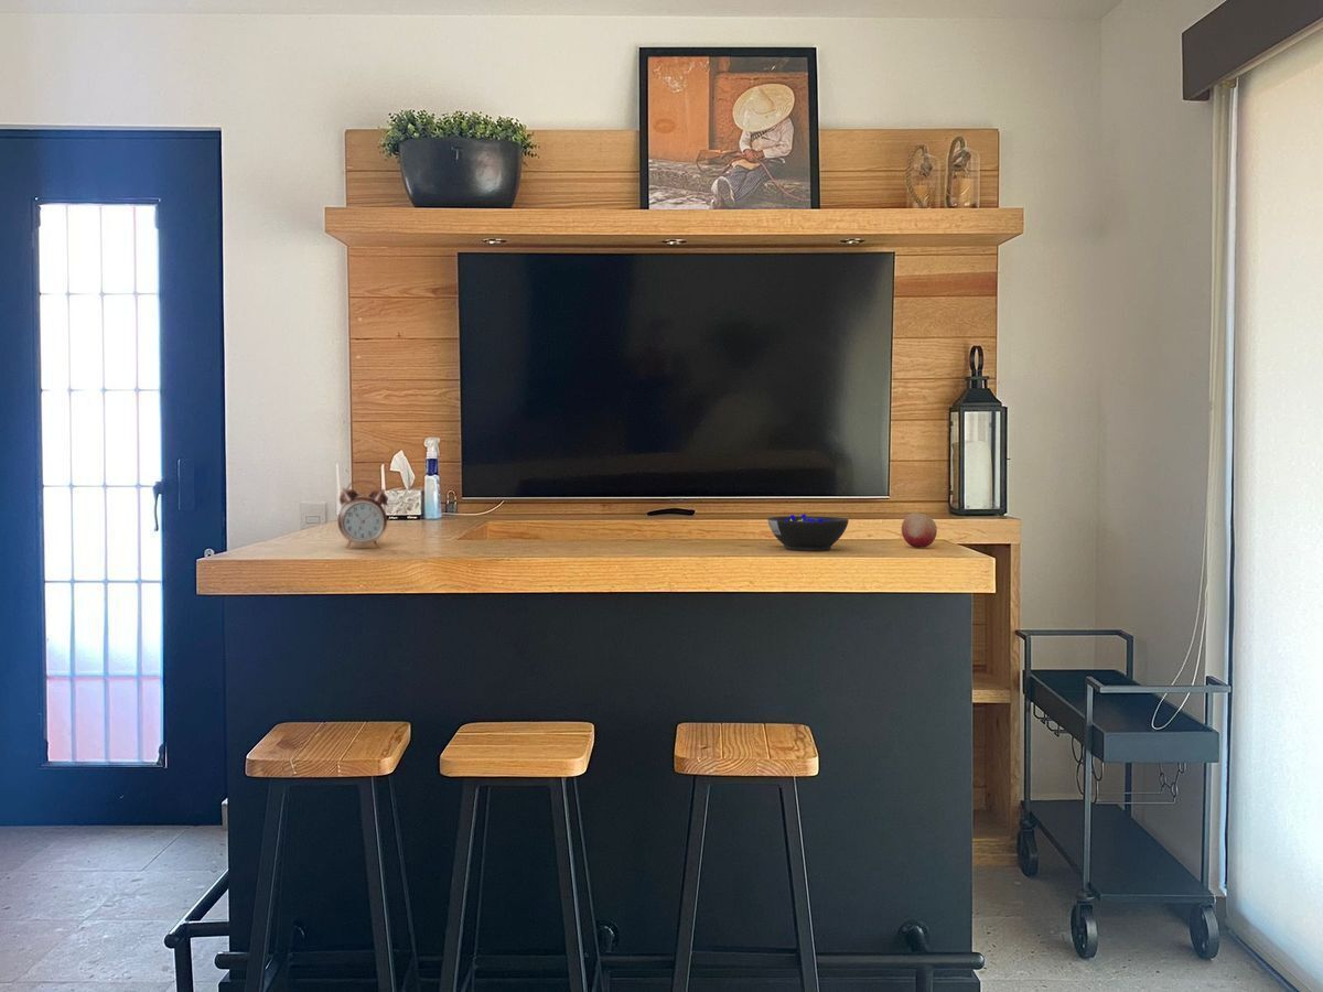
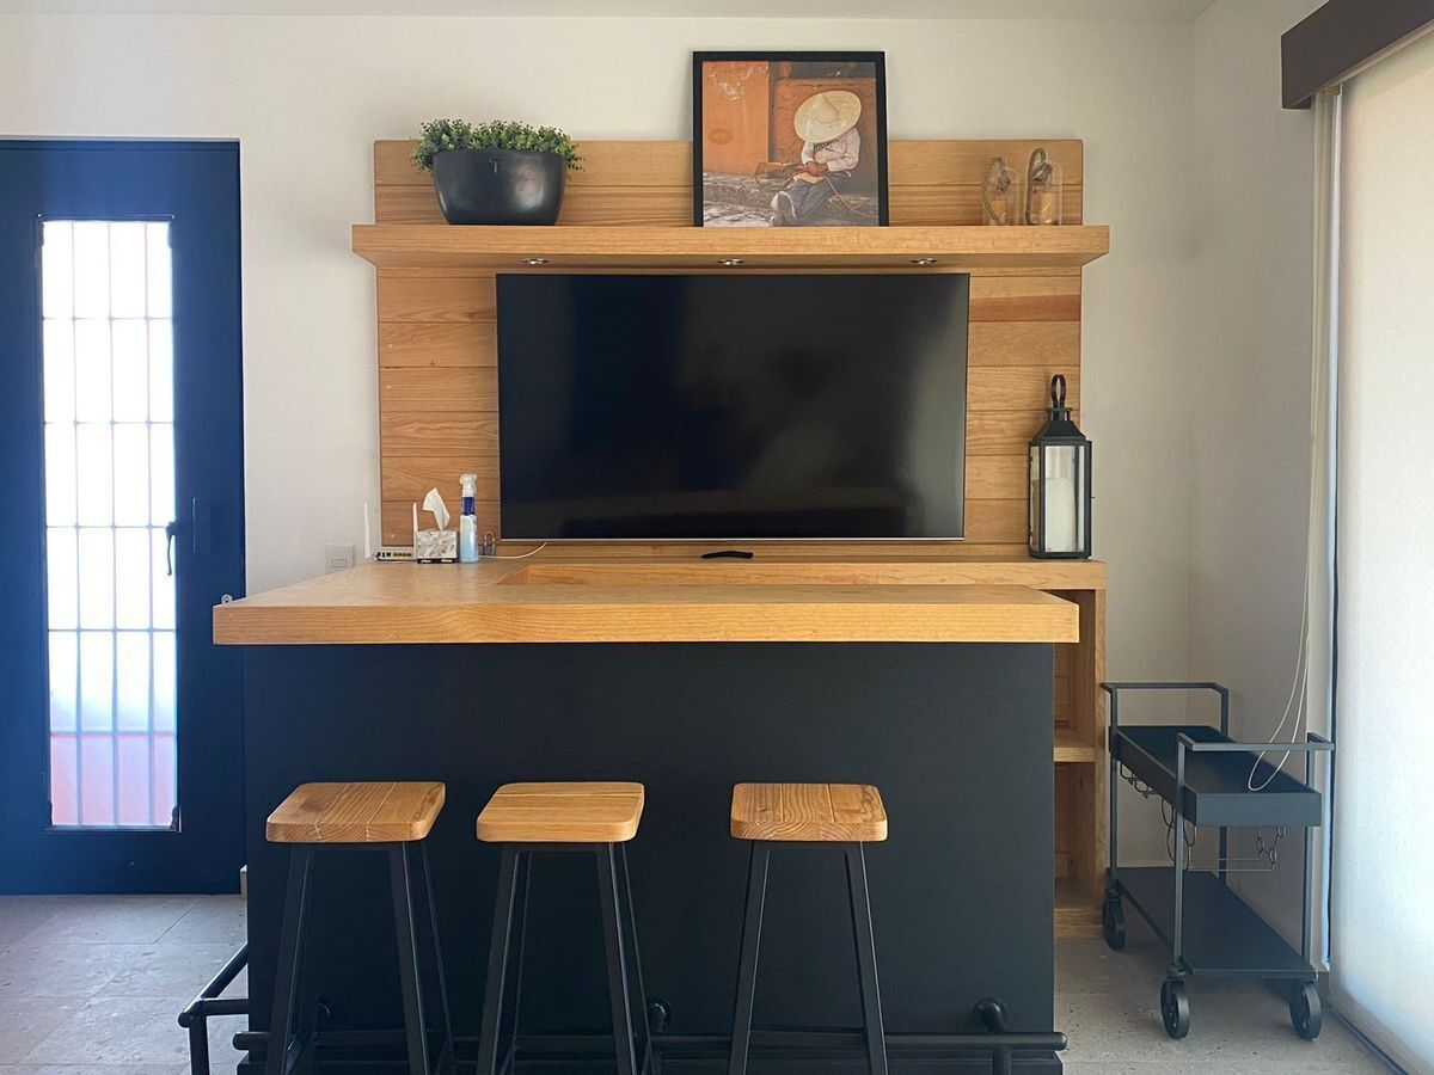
- cereal bowl (807, 530)
- alarm clock (363, 514)
- fruit (918, 529)
